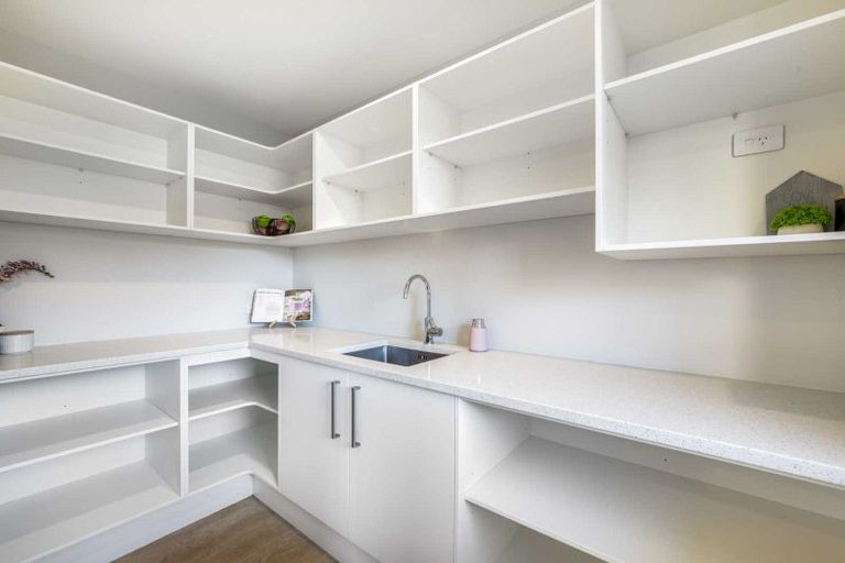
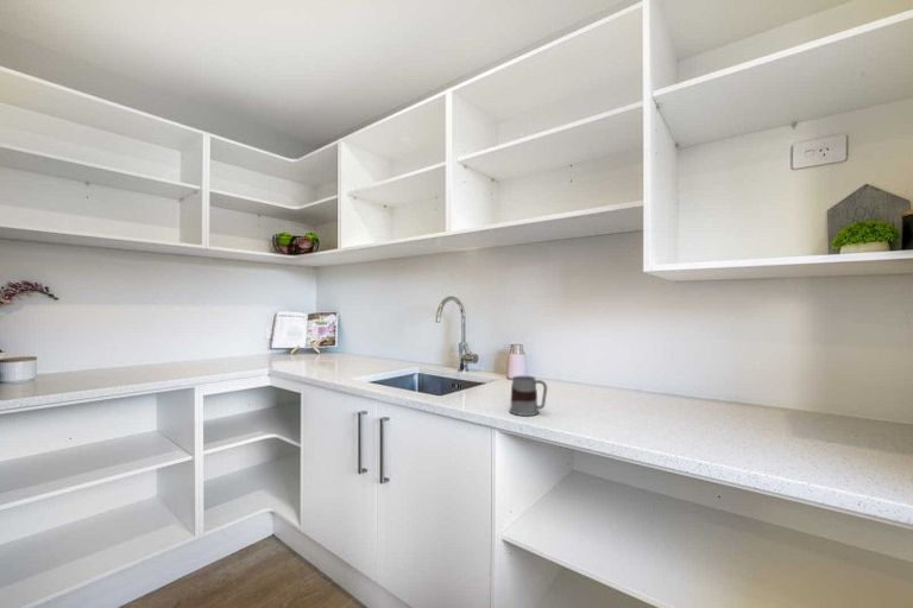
+ mug (528, 394)
